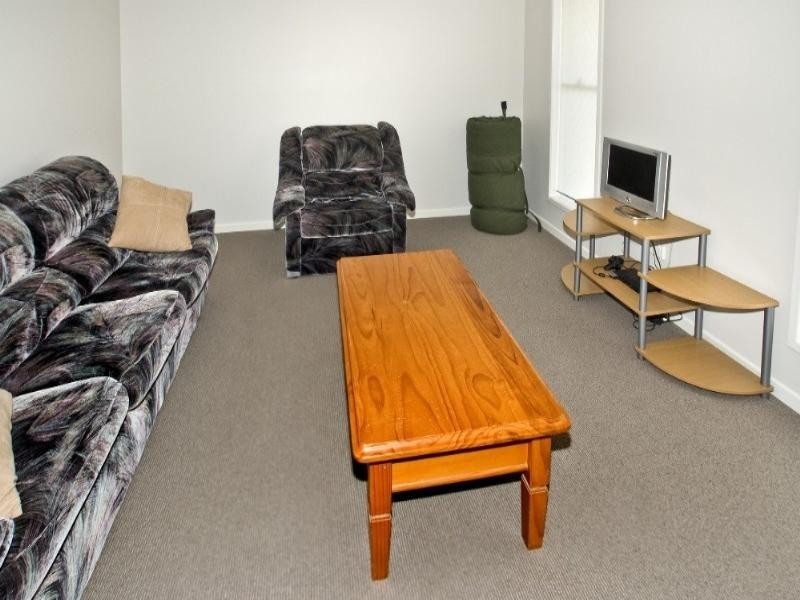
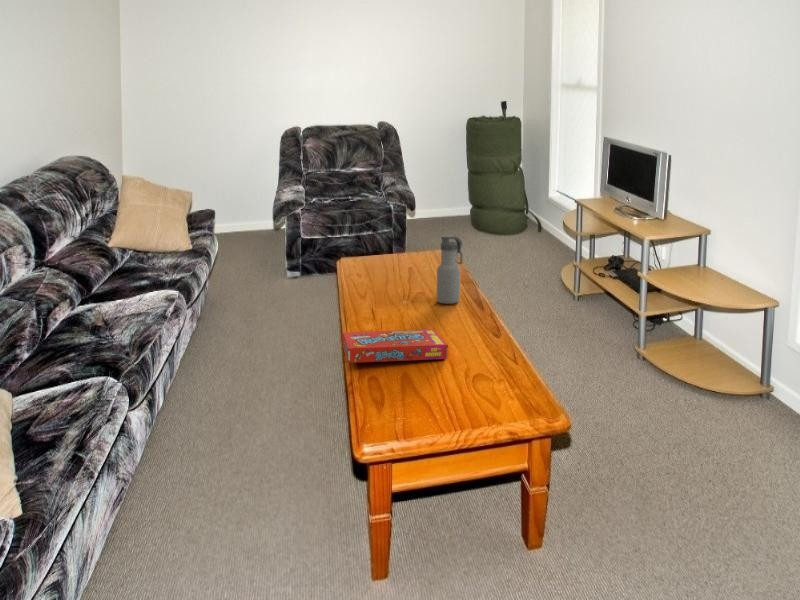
+ water bottle (449, 269)
+ snack box (393, 345)
